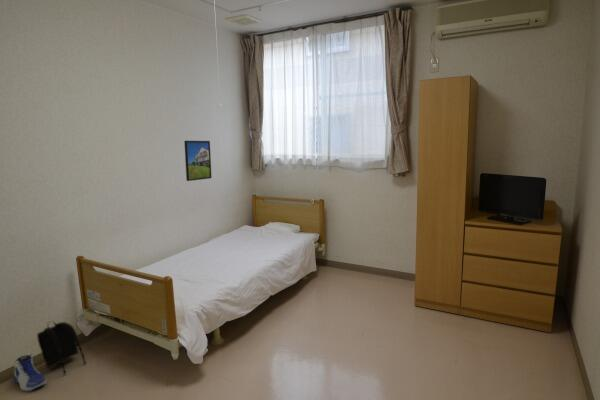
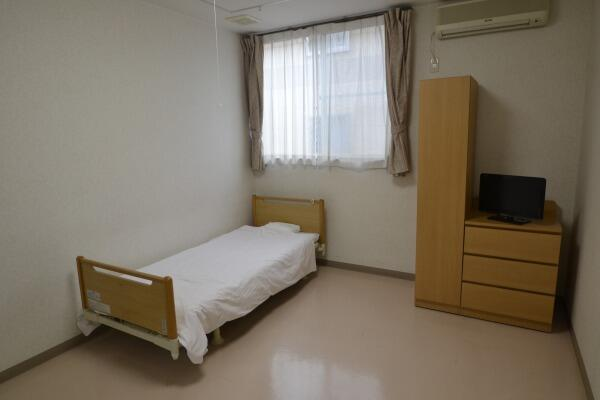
- sneaker (26, 370)
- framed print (198, 160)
- backpack (62, 344)
